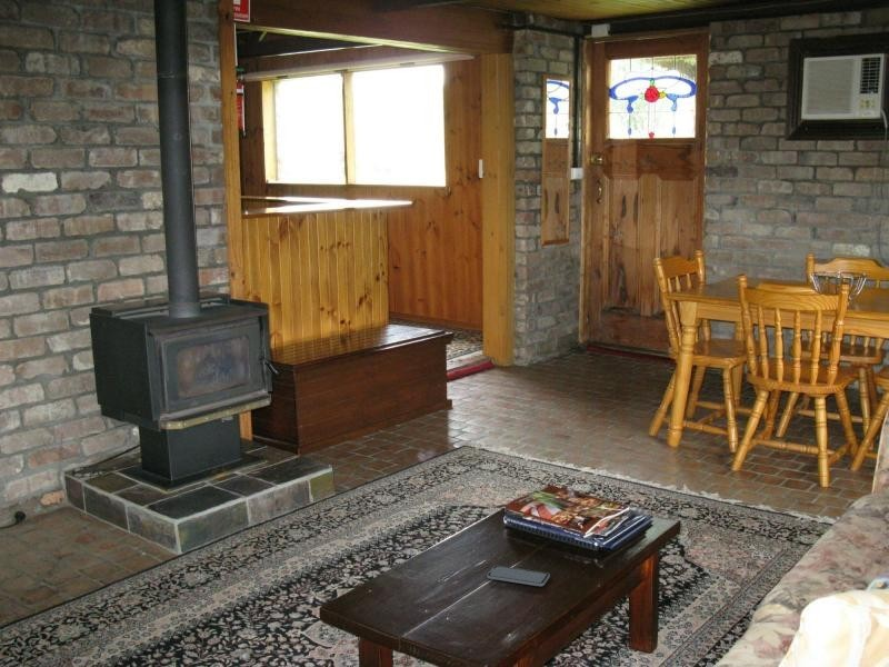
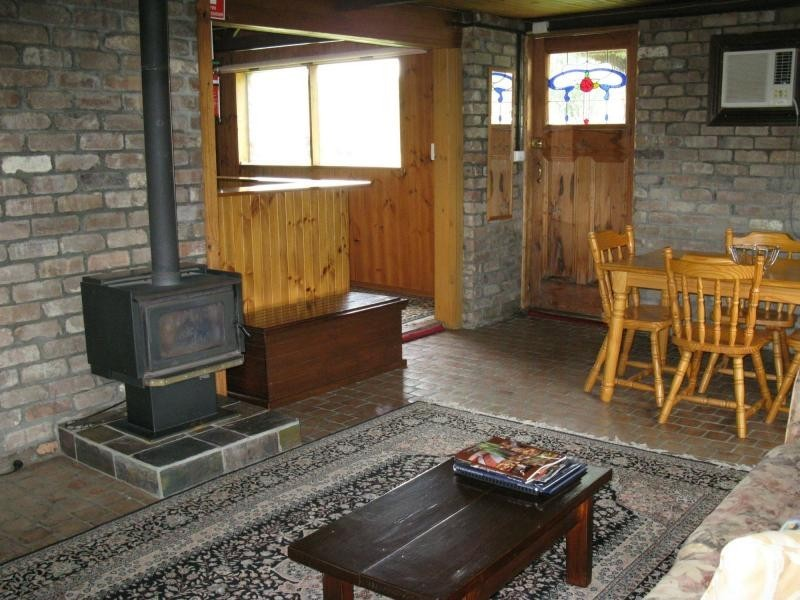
- smartphone (518, 575)
